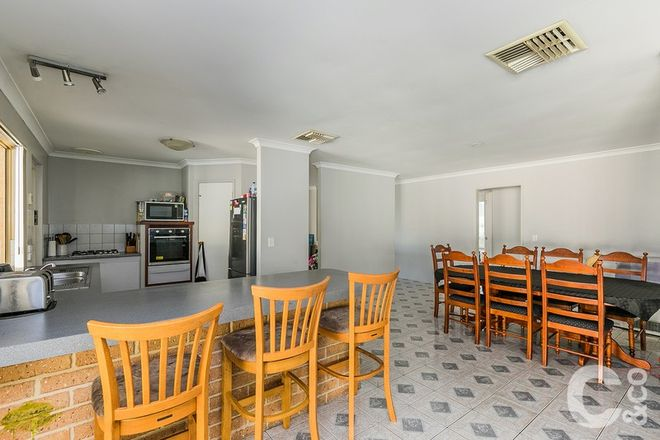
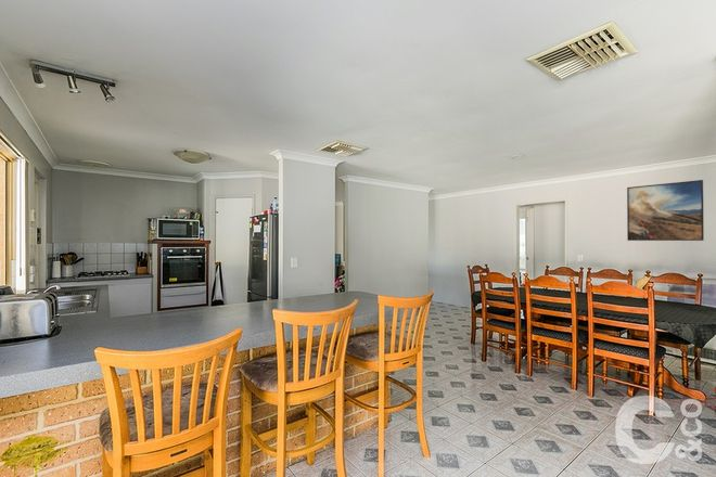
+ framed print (663, 211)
